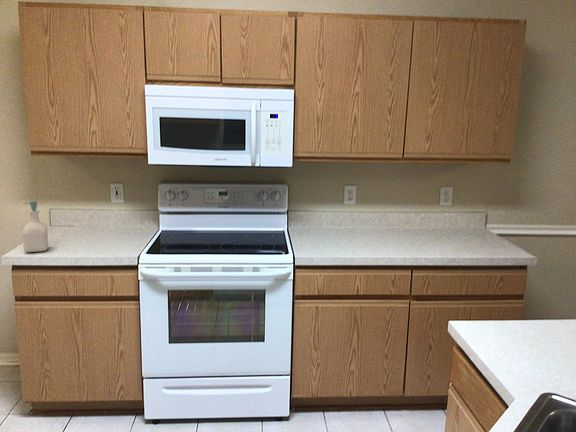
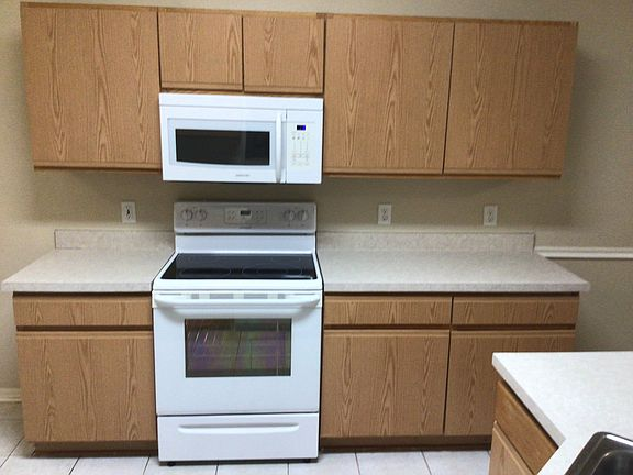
- soap bottle (34, 225)
